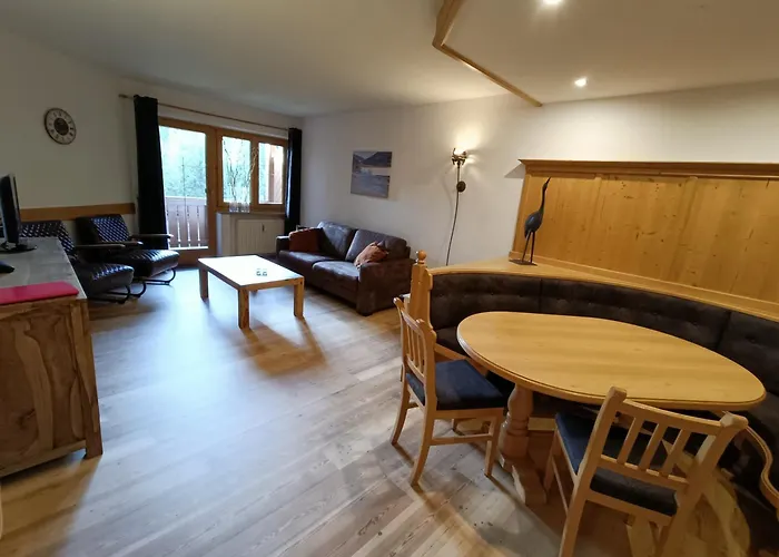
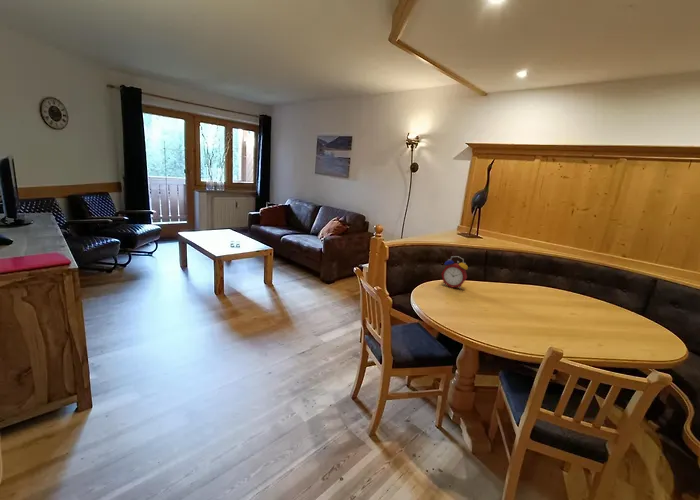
+ alarm clock (455, 271)
